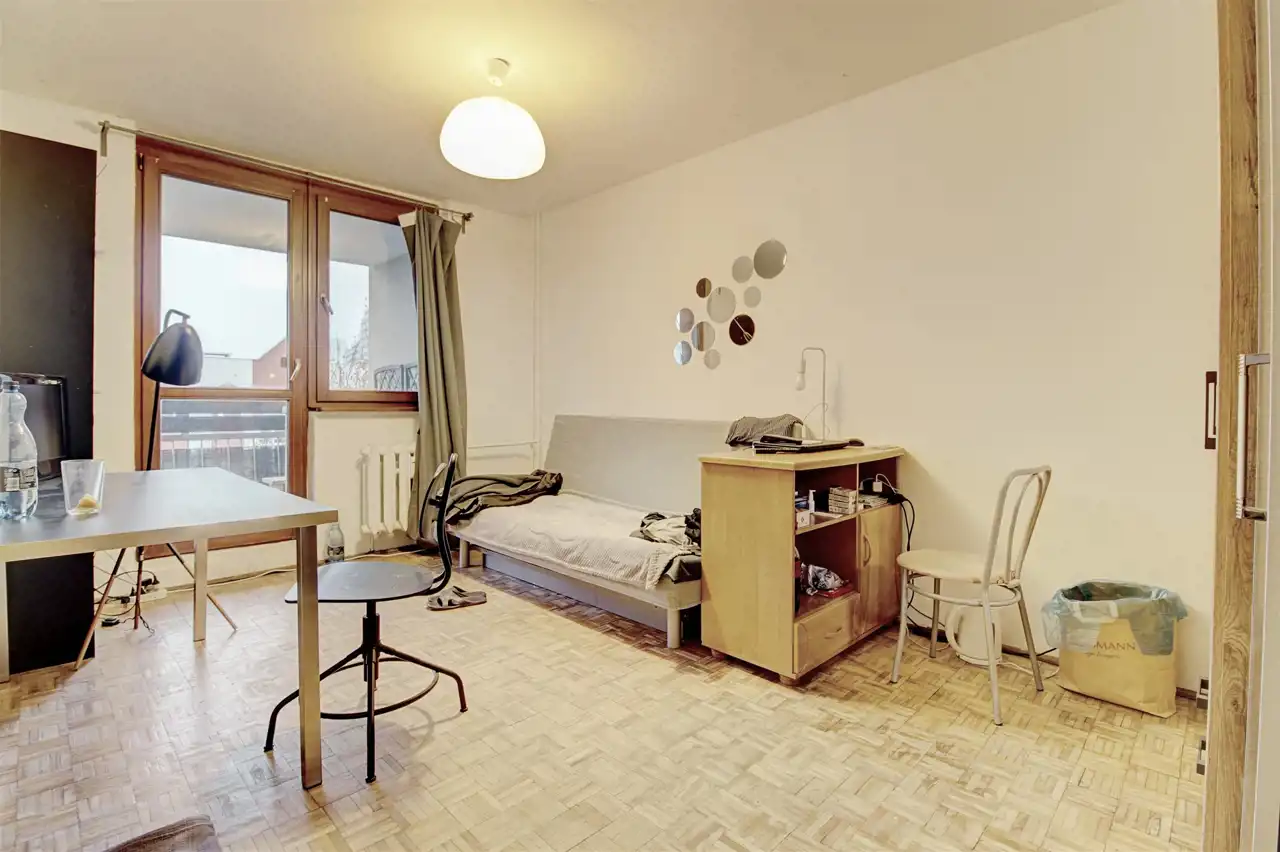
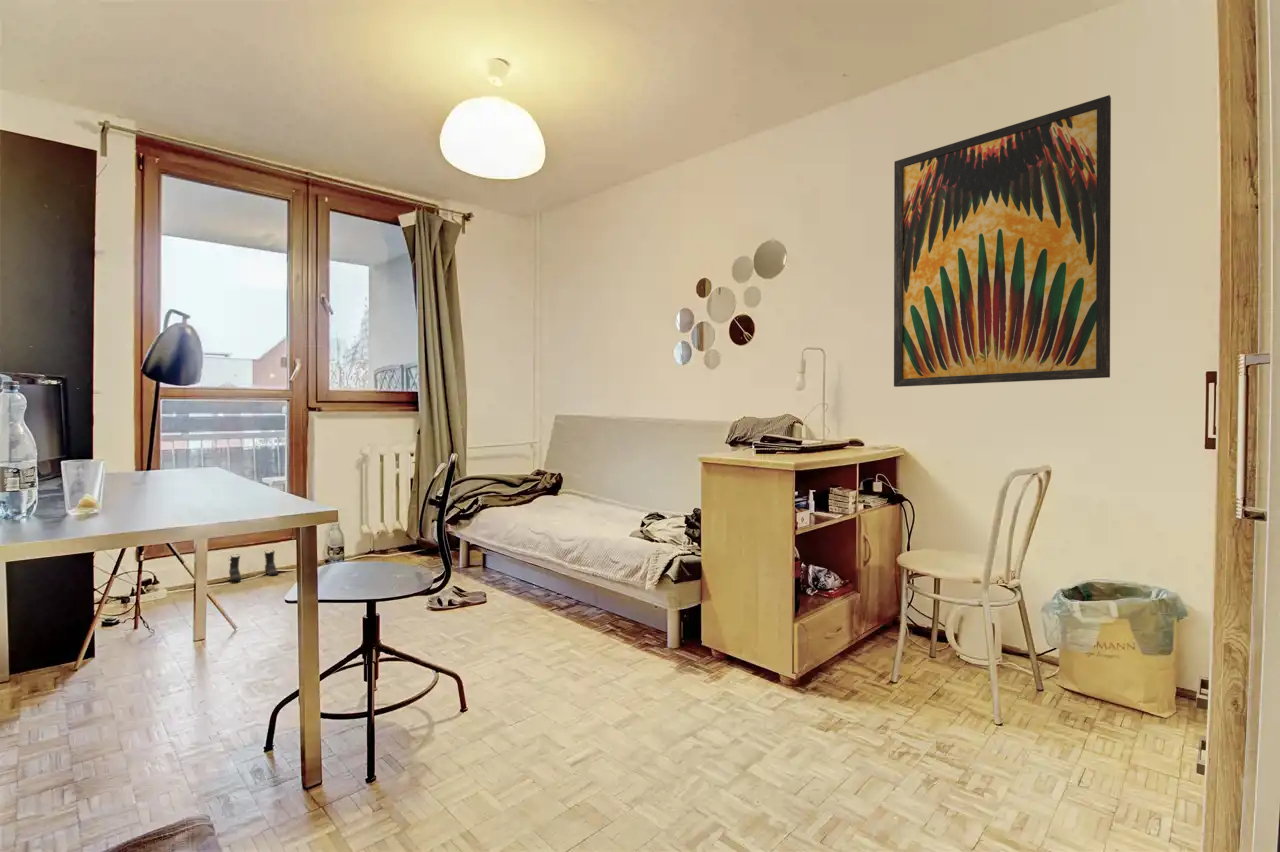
+ boots (265, 565)
+ wall art (990, 257)
